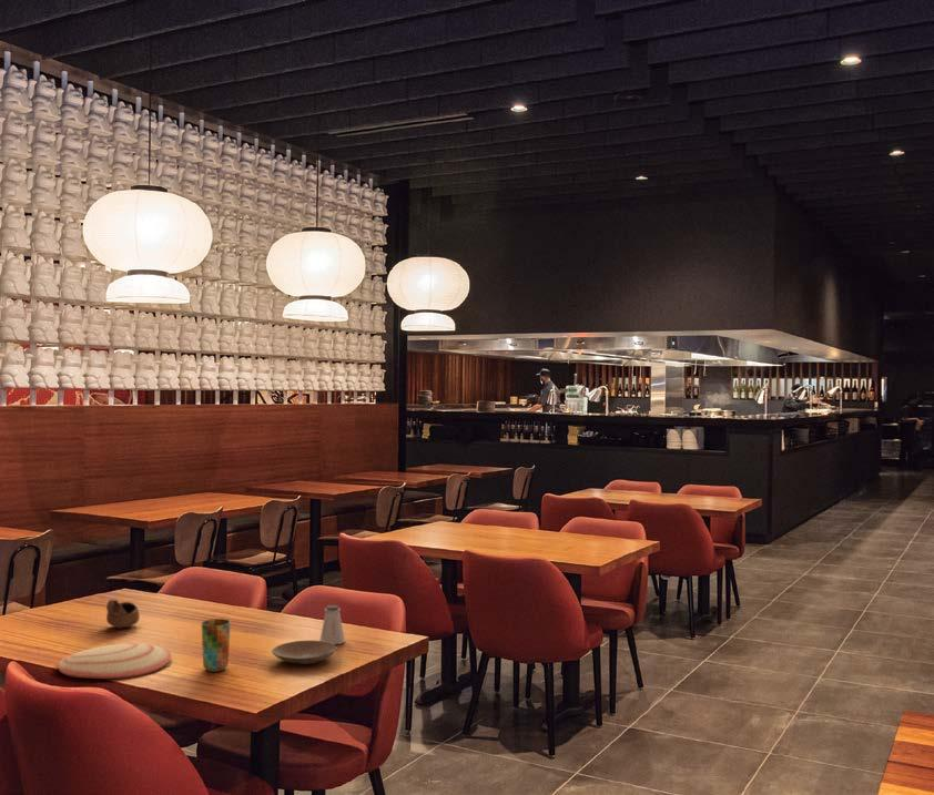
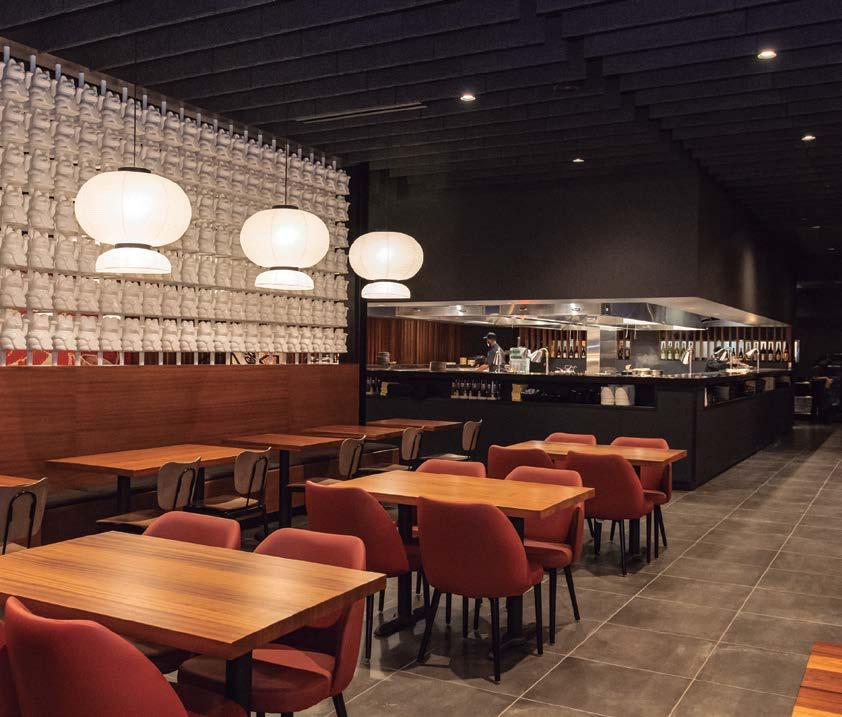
- saltshaker (332, 623)
- cup (119, 611)
- plate (115, 656)
- plate (304, 653)
- cup (215, 645)
